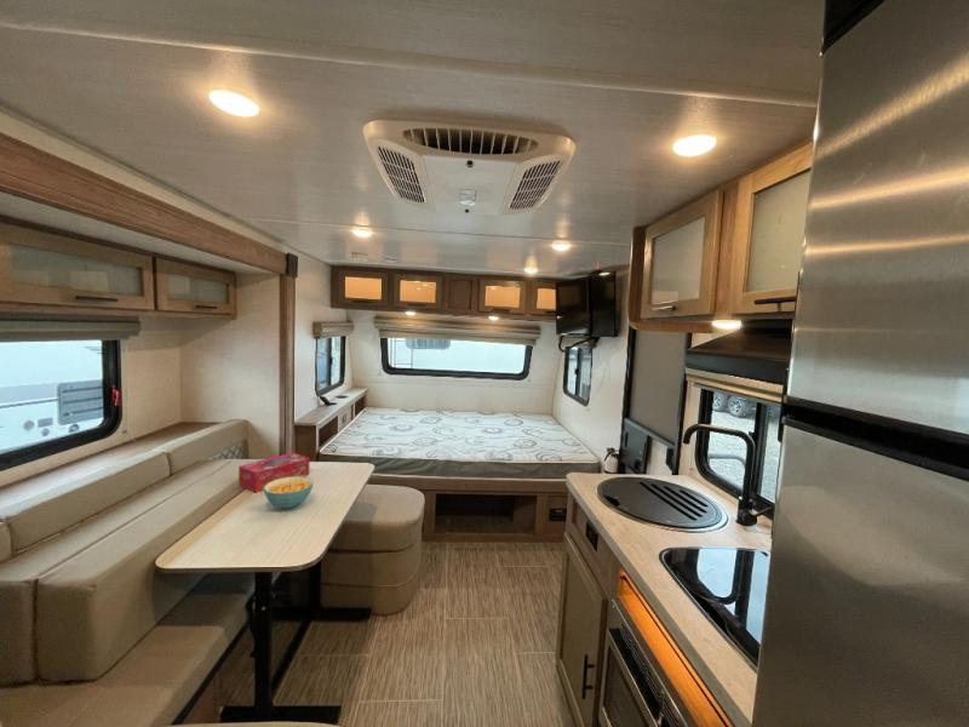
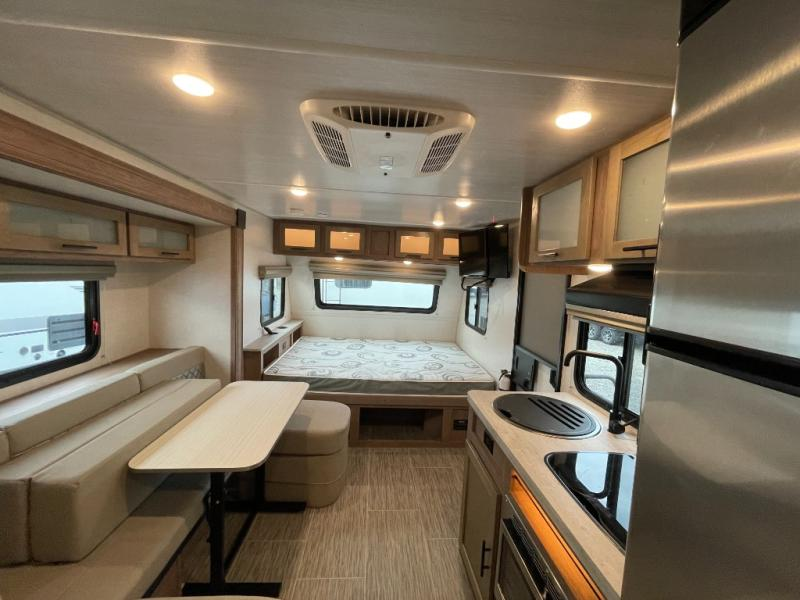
- tissue box (275, 470)
- cereal bowl (288, 494)
